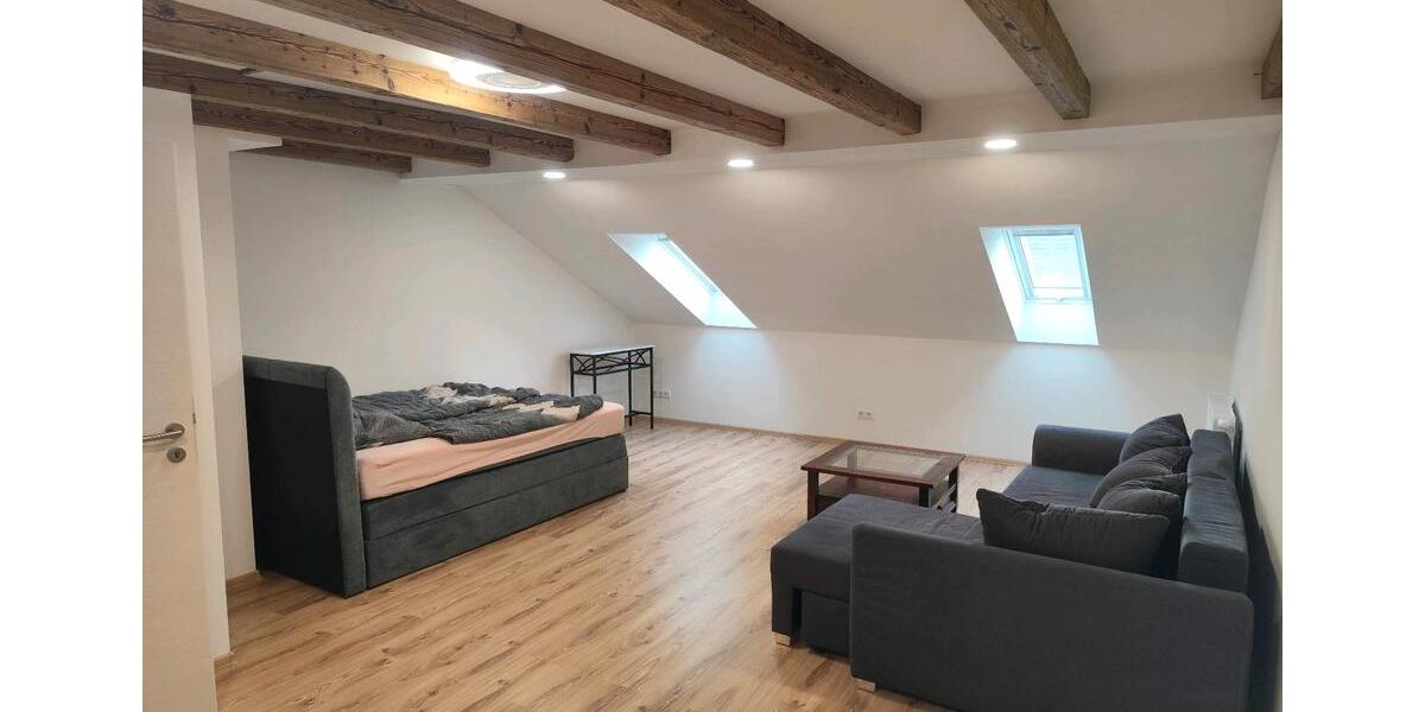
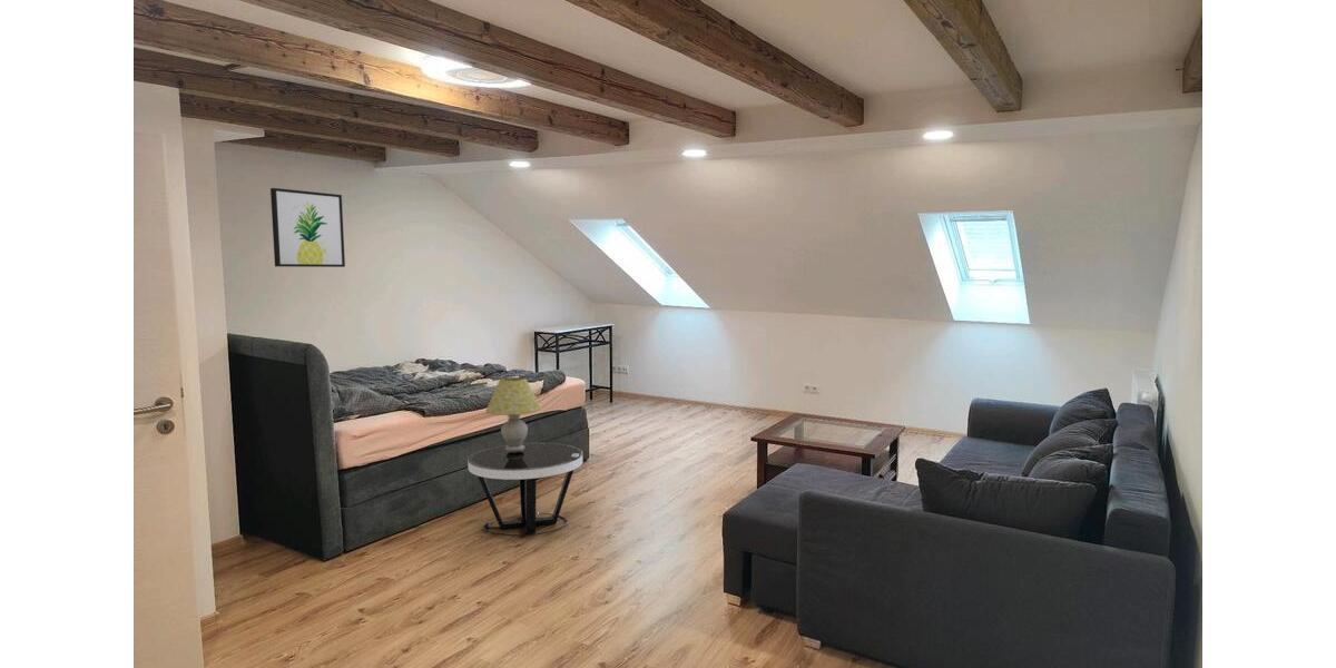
+ wall art (310, 229)
+ table lamp (513, 414)
+ side table (527, 489)
